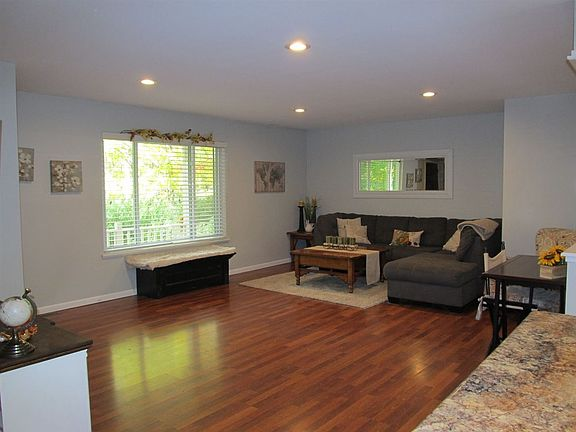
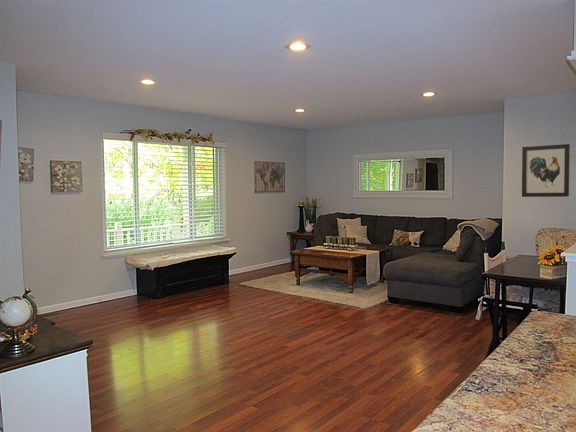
+ wall art (545, 171)
